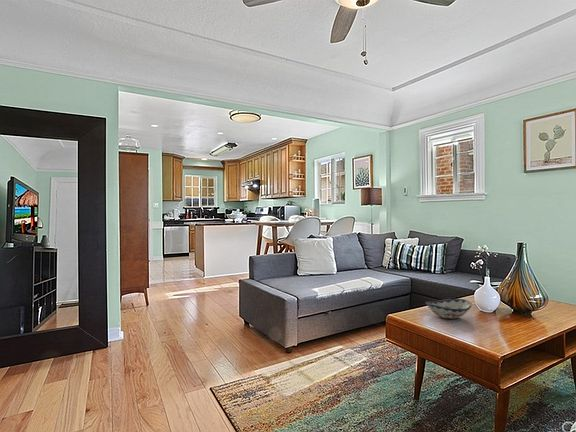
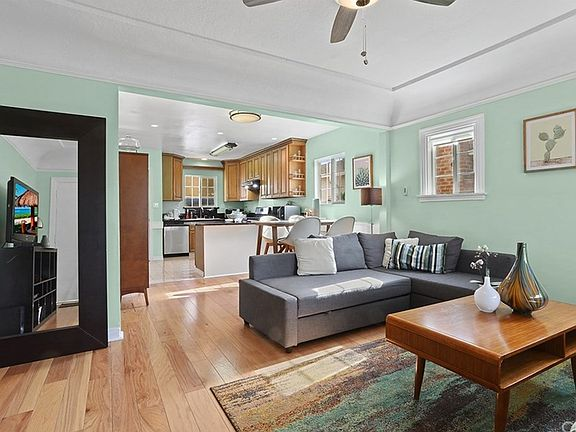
- decorative bowl (448, 309)
